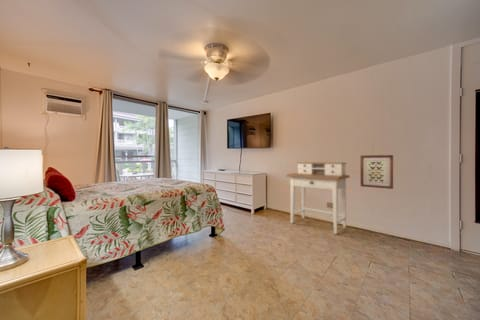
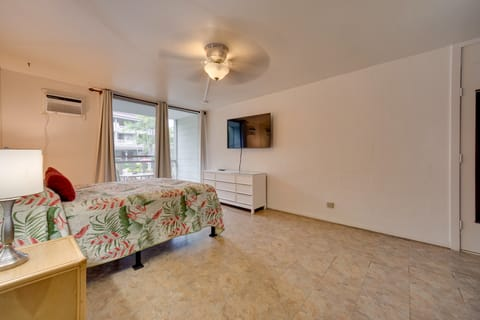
- wall art (376, 171)
- desk (317, 187)
